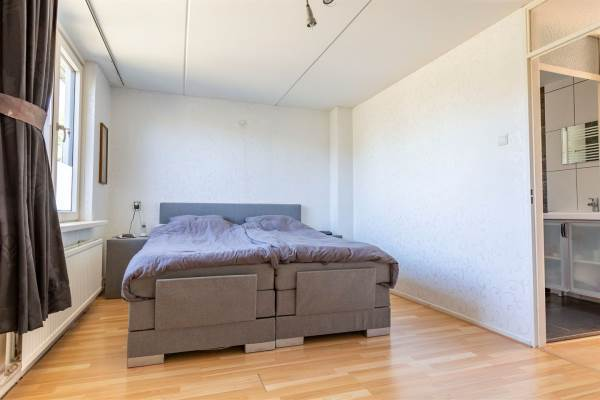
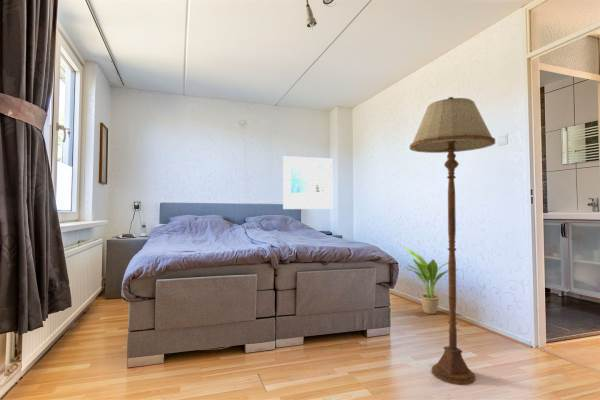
+ floor lamp (451, 234)
+ potted plant (426, 280)
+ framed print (308, 183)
